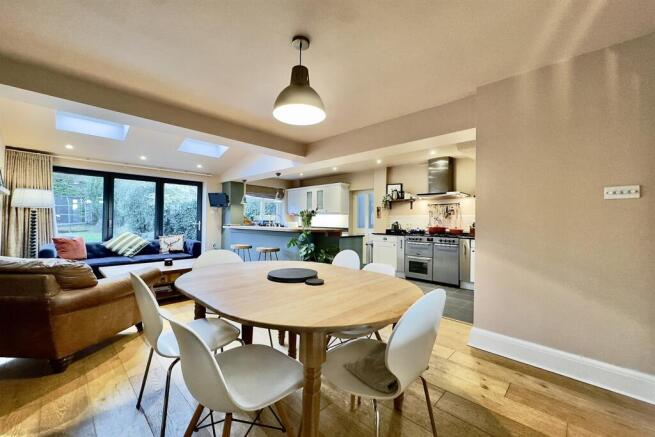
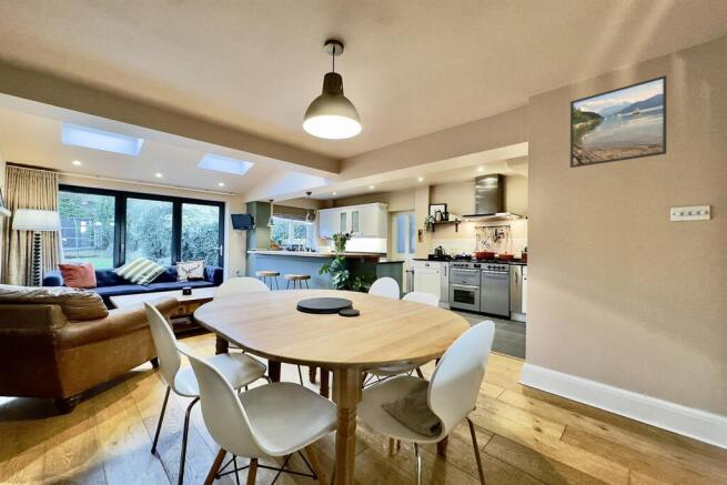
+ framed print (614, 125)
